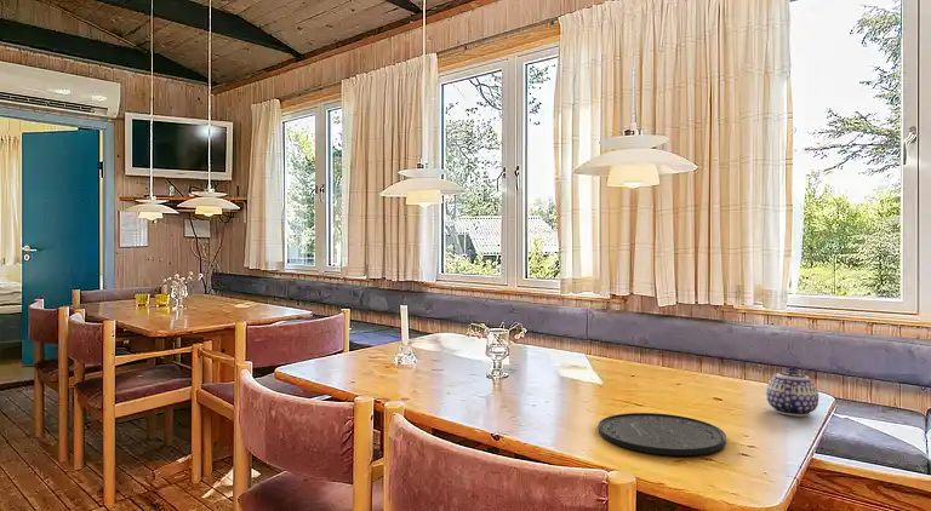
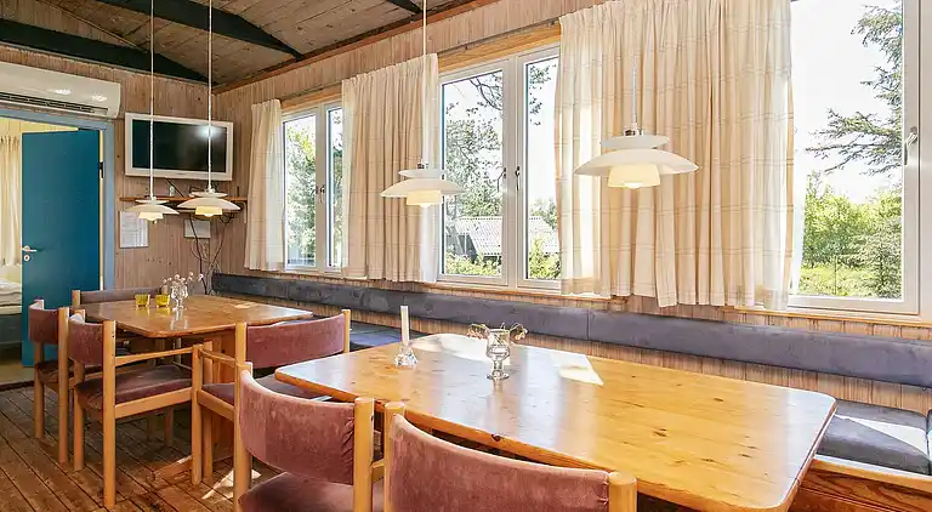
- teapot (792, 390)
- plate (659, 431)
